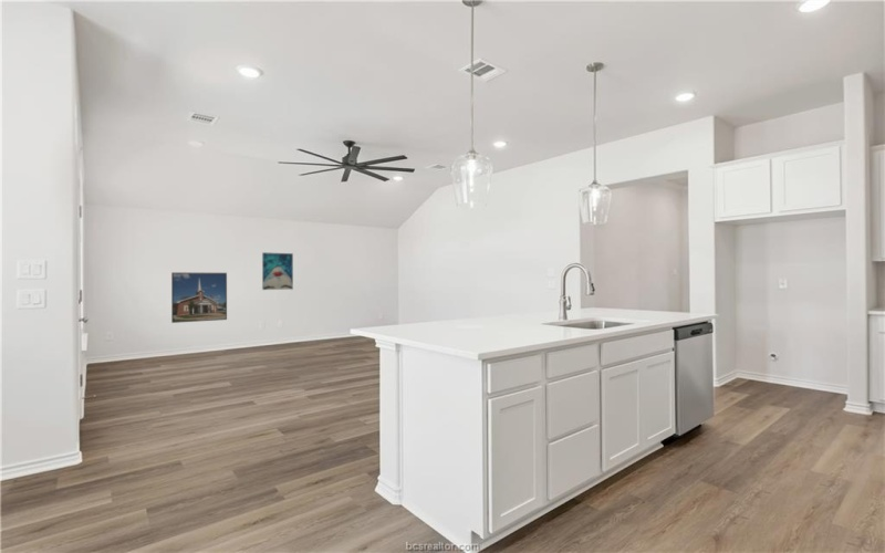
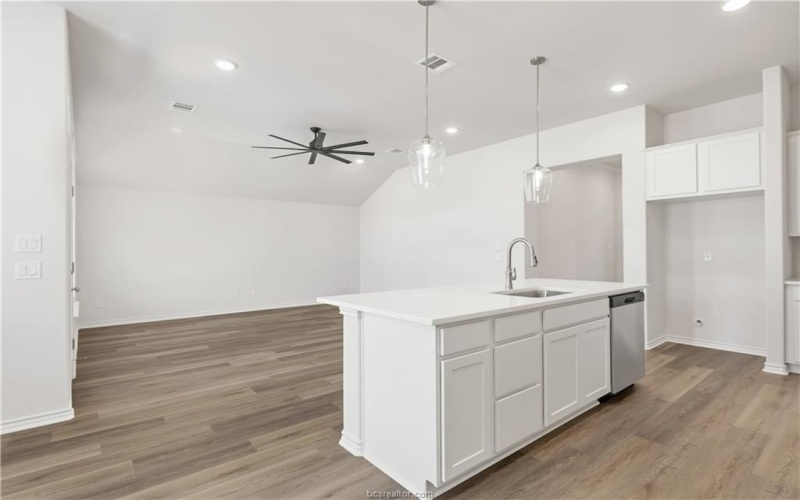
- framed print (200, 296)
- wall art (278, 271)
